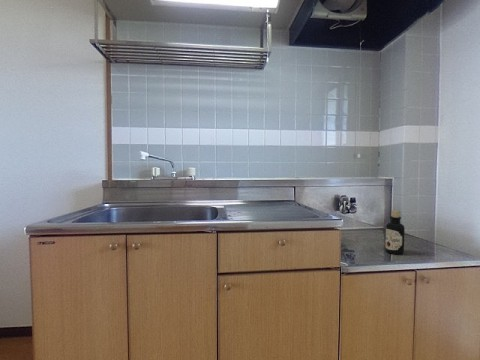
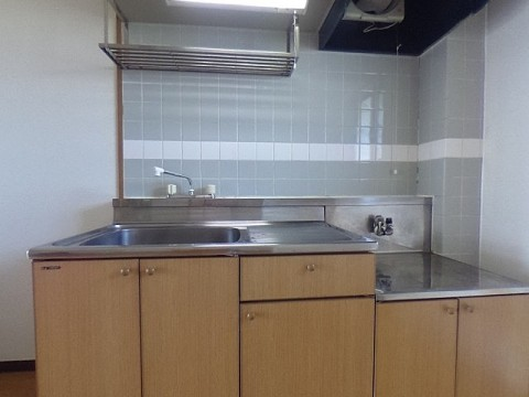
- bottle (395, 231)
